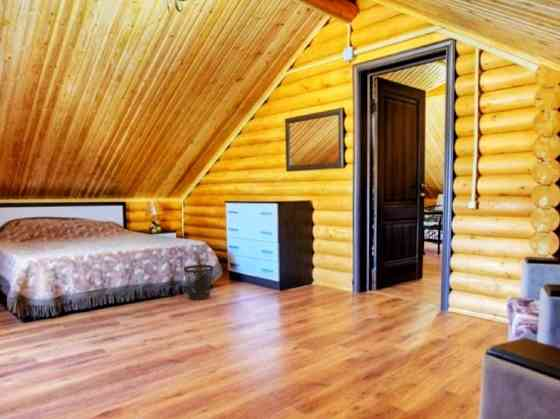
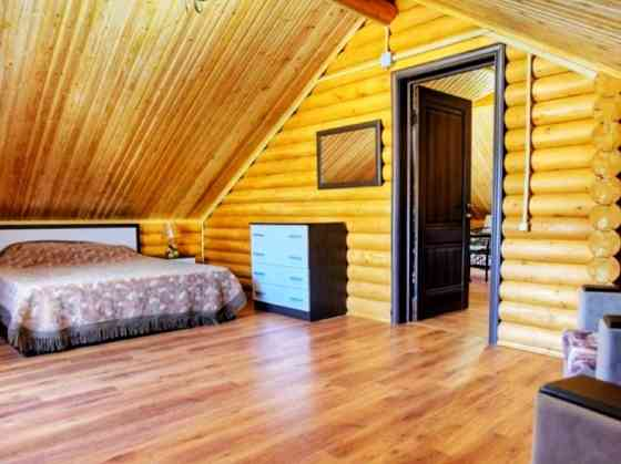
- wastebasket (199, 282)
